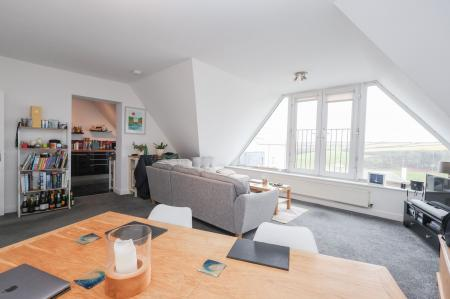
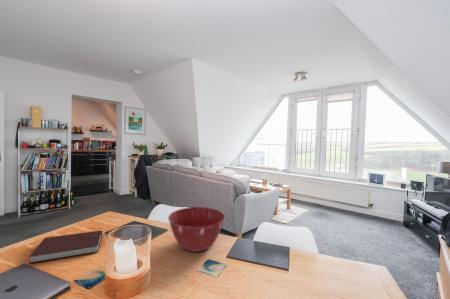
+ notebook (70, 244)
+ mixing bowl (196, 230)
